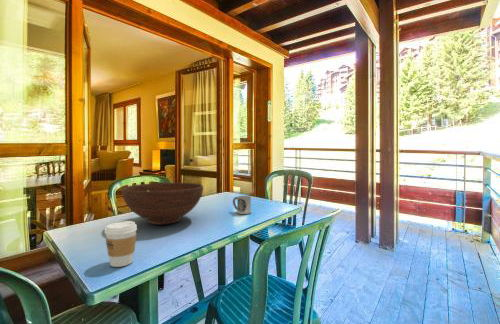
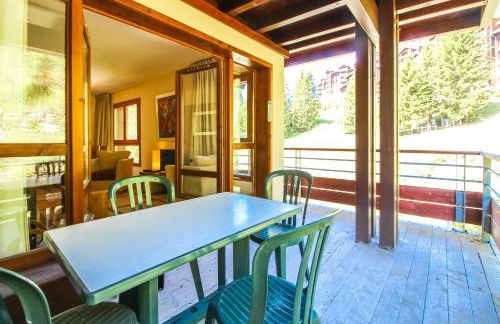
- coffee cup (121, 242)
- cup (241, 204)
- fruit bowl (164, 204)
